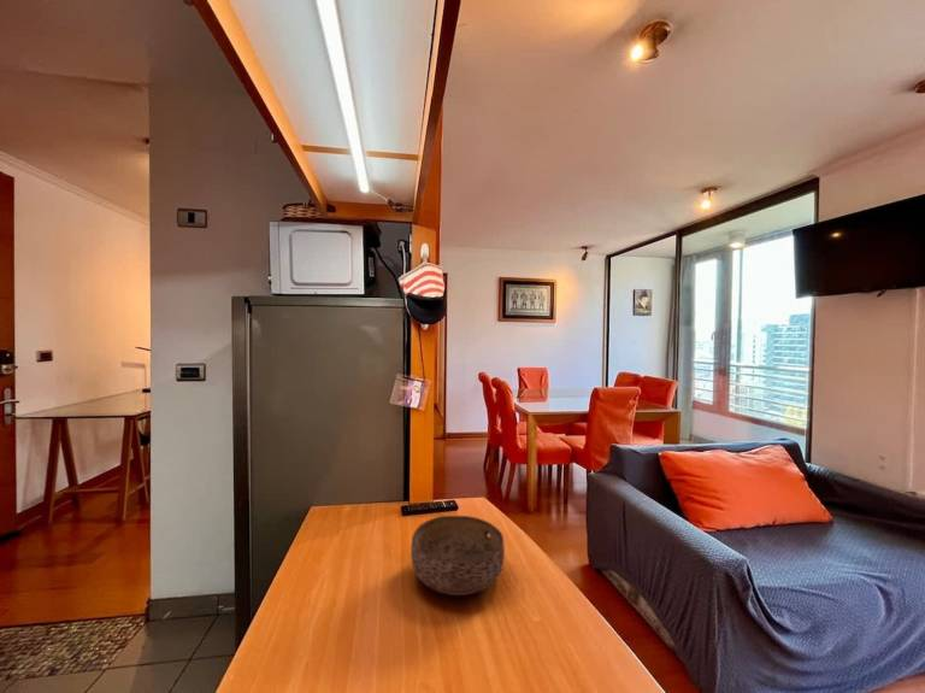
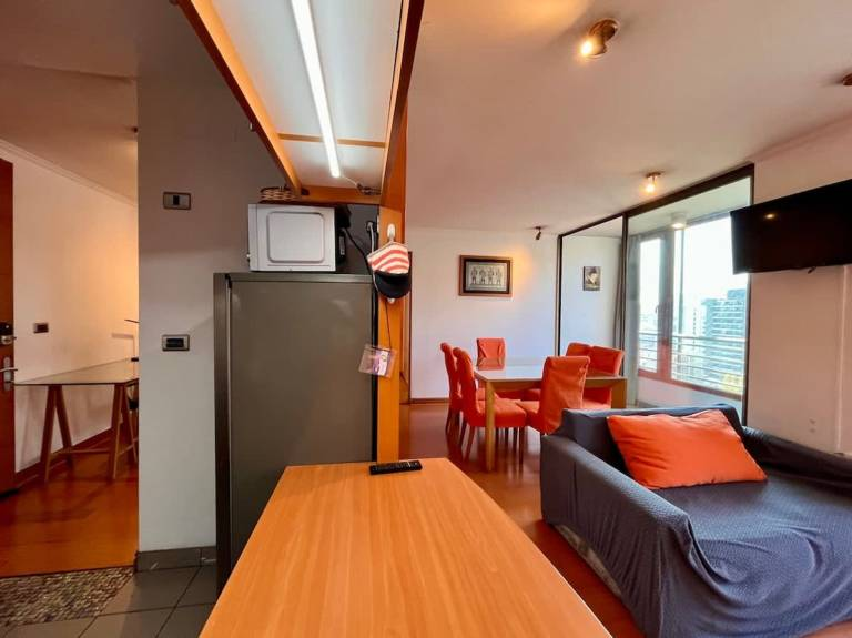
- bowl (456, 556)
